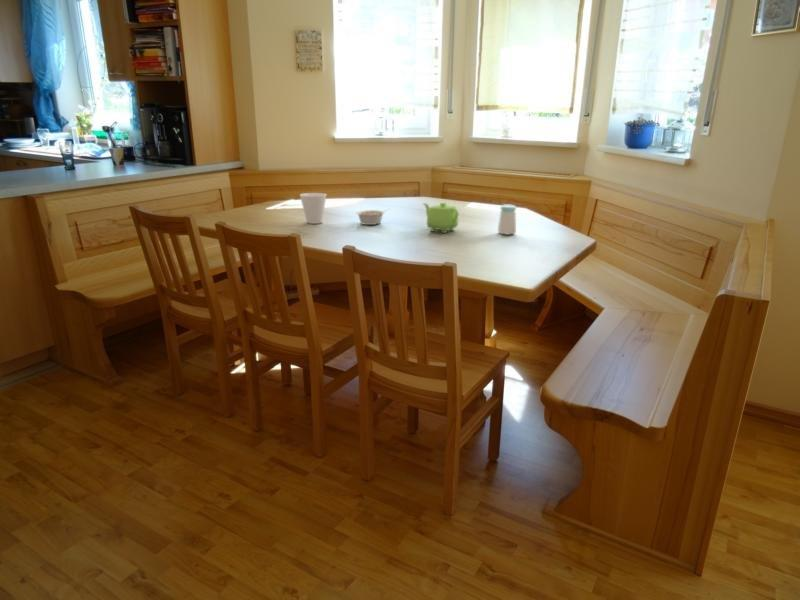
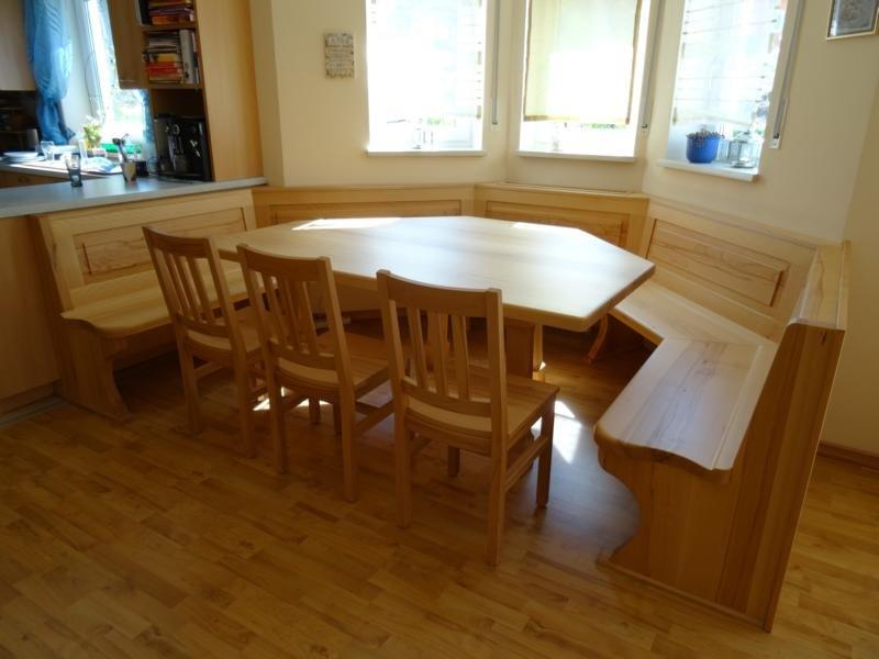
- cup (313, 208)
- teapot (439, 216)
- salt shaker (507, 219)
- legume (371, 216)
